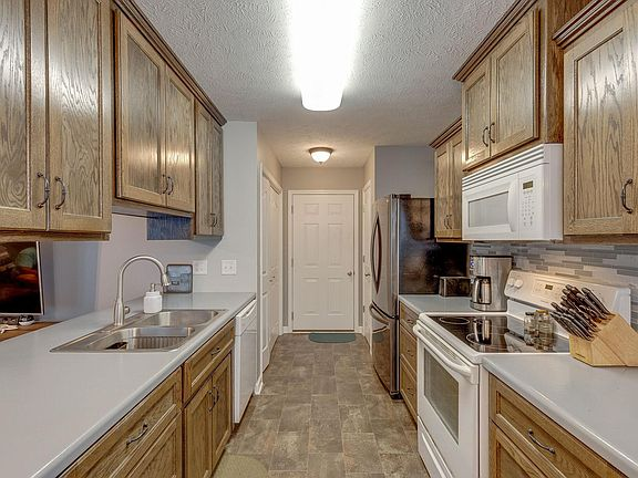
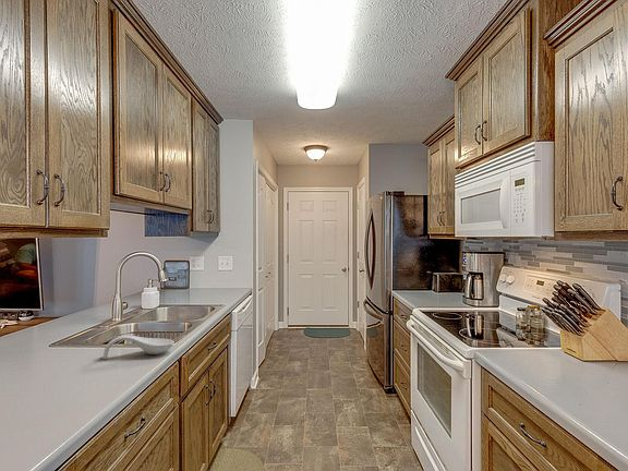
+ spoon rest (140, 343)
